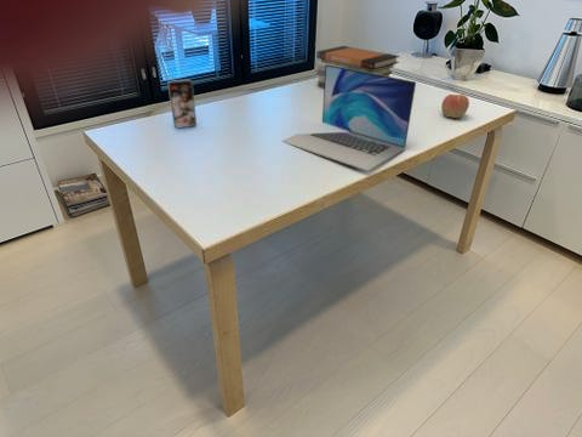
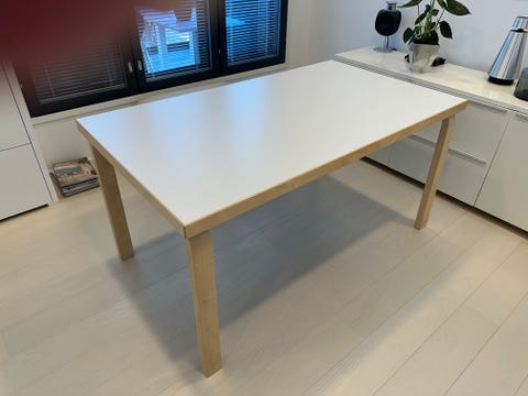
- smartphone (183, 104)
- apple (455, 104)
- laptop (344, 113)
- book stack (354, 69)
